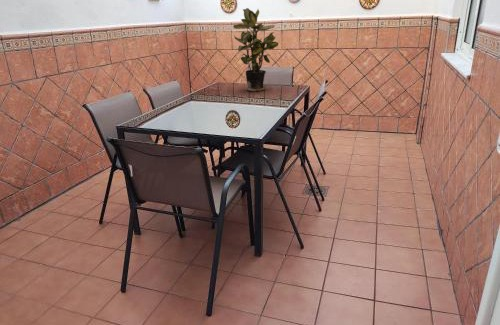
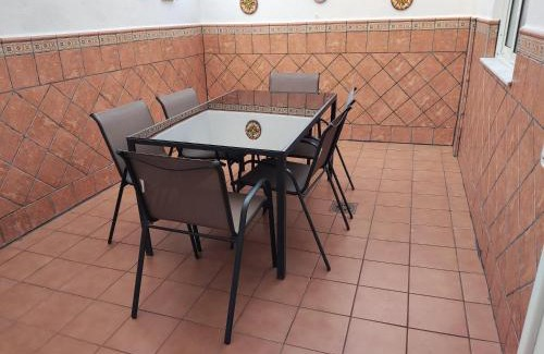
- potted plant (255, 50)
